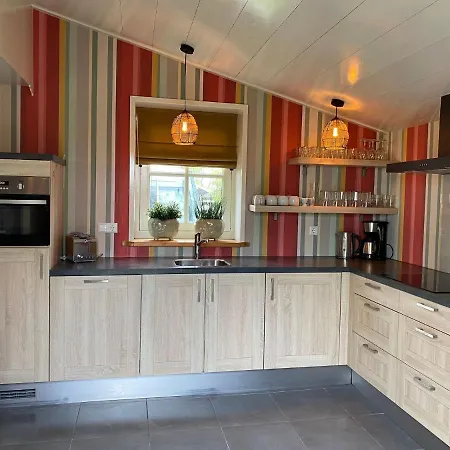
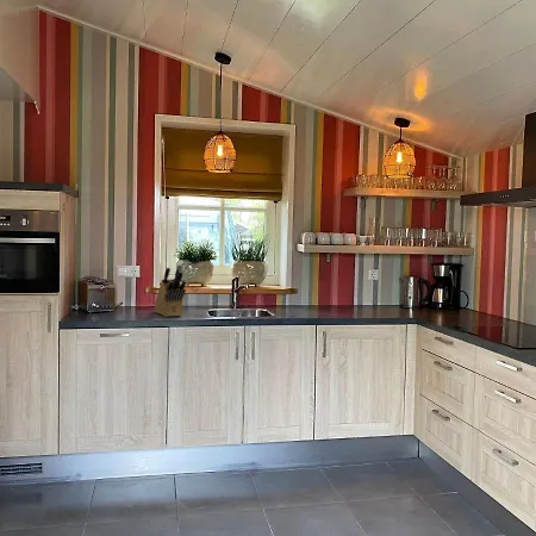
+ knife block (169, 289)
